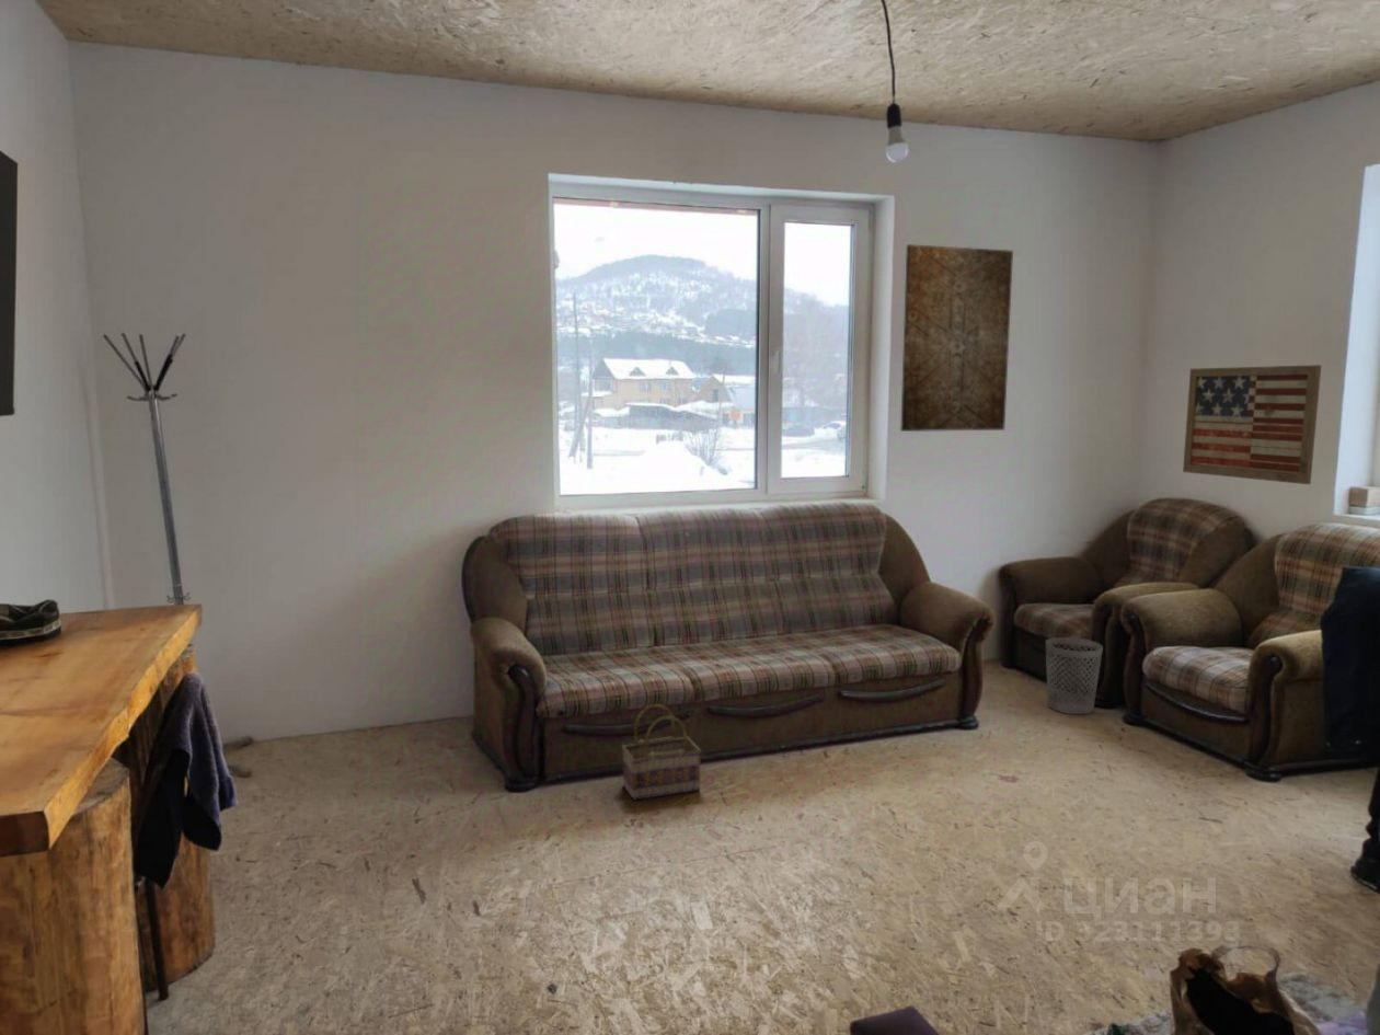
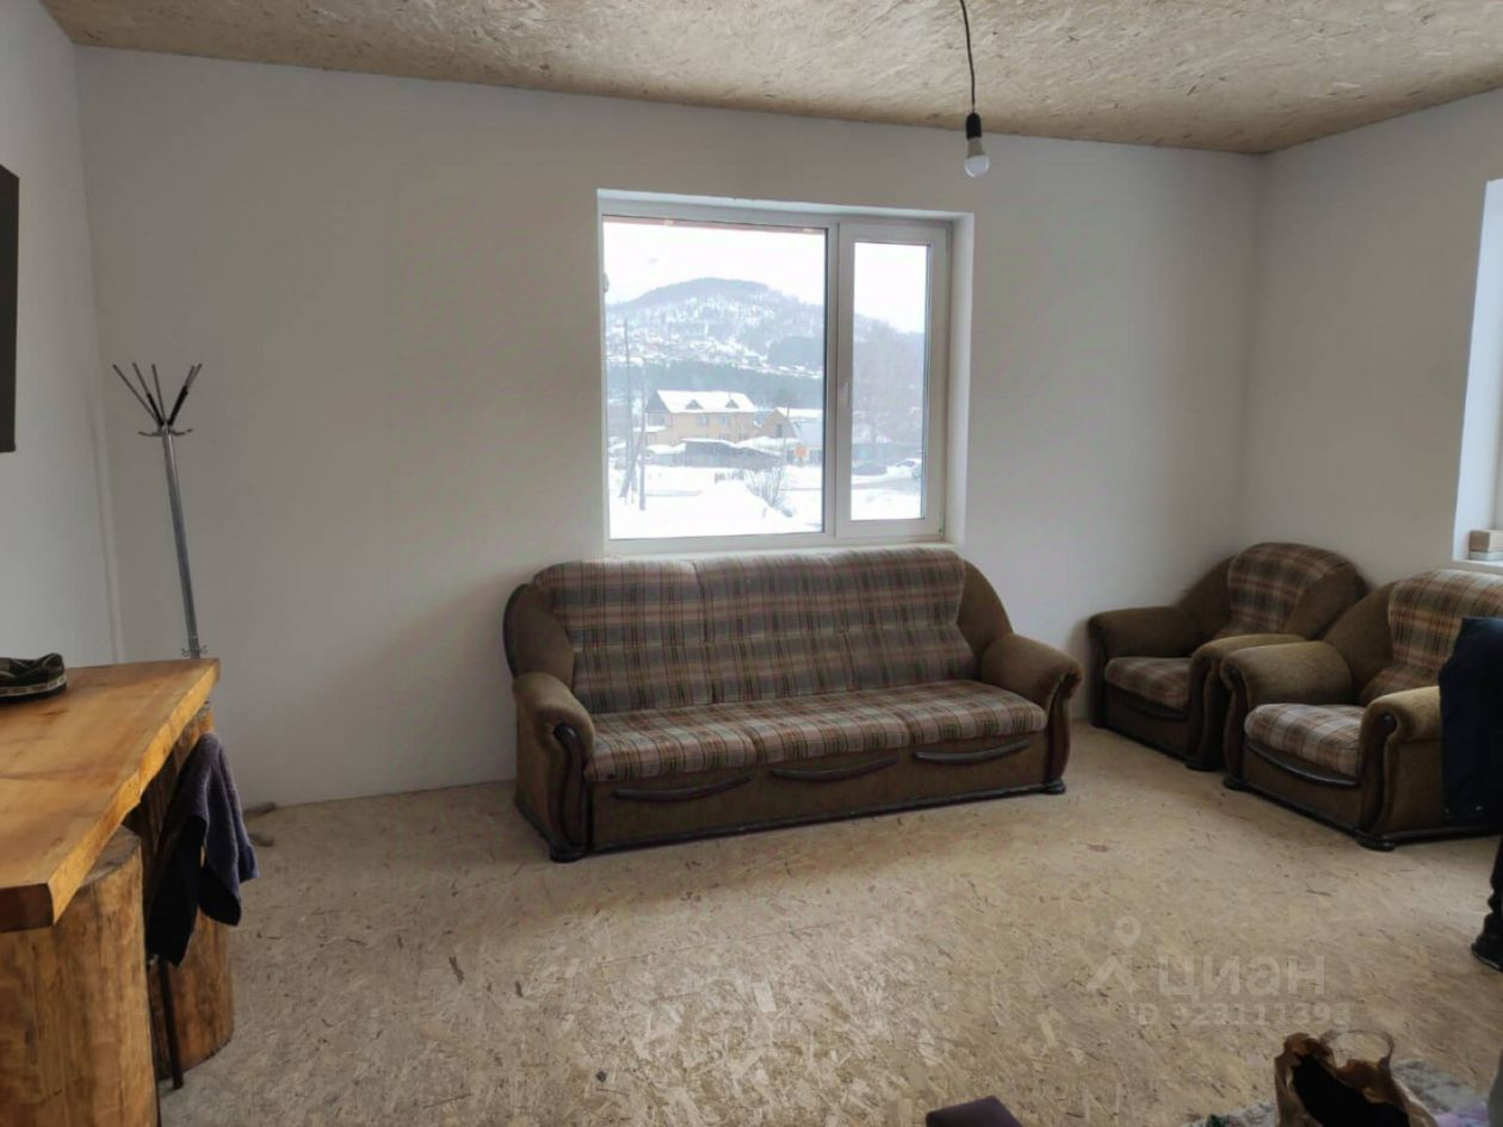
- wall art (1246, 423)
- wall art (956, 340)
- wastebasket (1071, 676)
- basket (660, 748)
